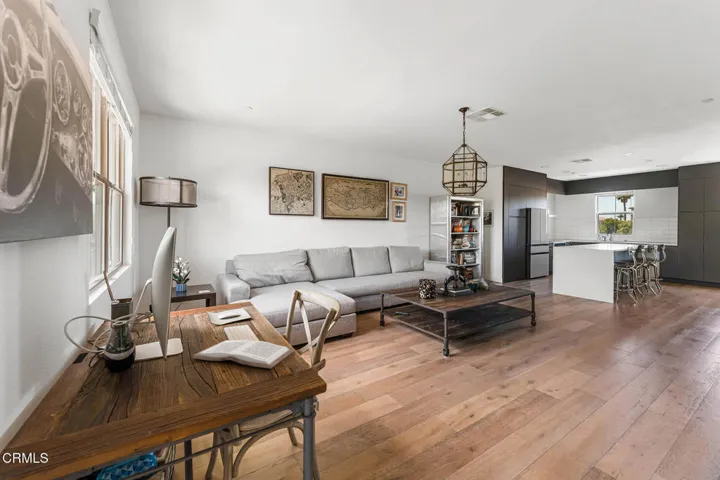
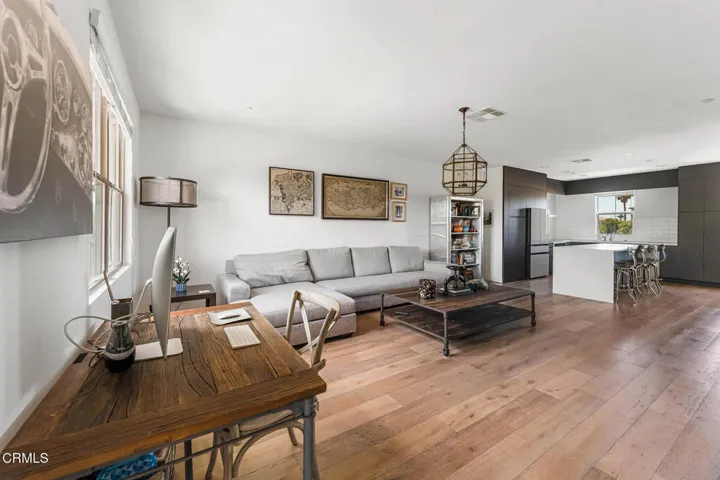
- book (244, 350)
